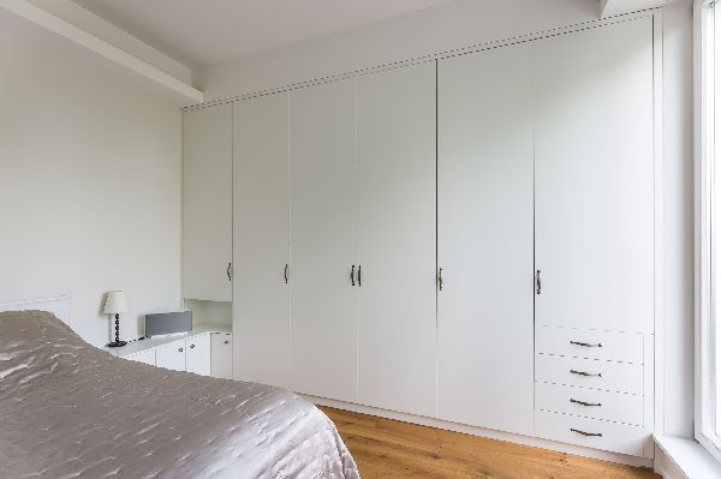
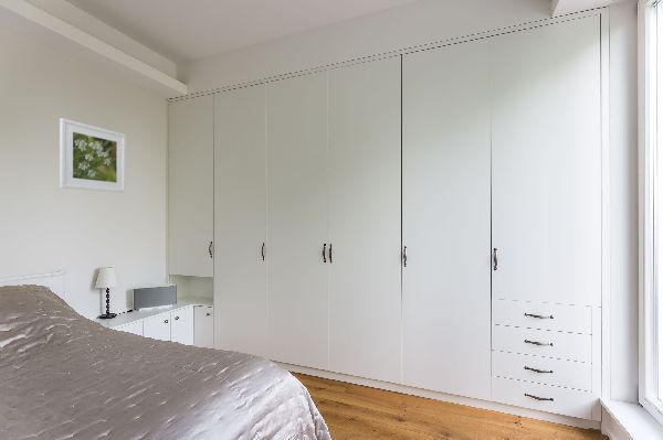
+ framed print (95, 159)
